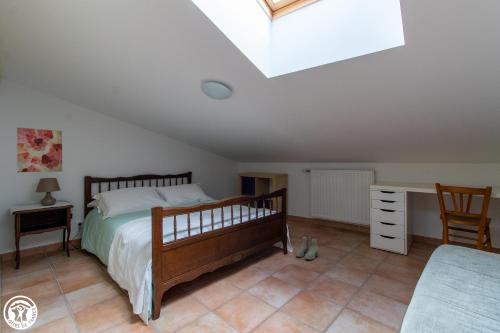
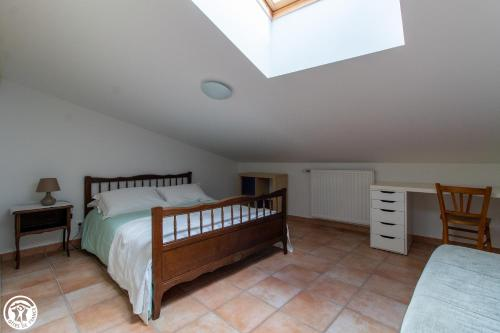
- wall art (40, 150)
- boots (307, 247)
